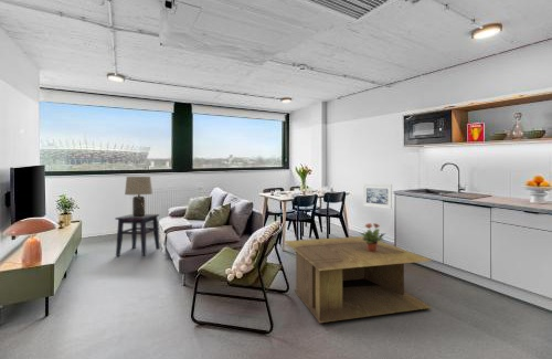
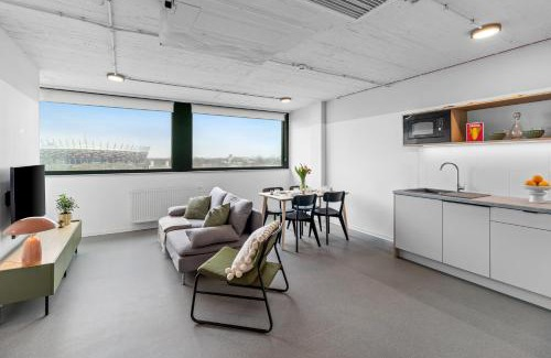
- lamp (138, 196)
- potted plant (372, 236)
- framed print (376, 196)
- side table (138, 233)
- coffee table (348, 270)
